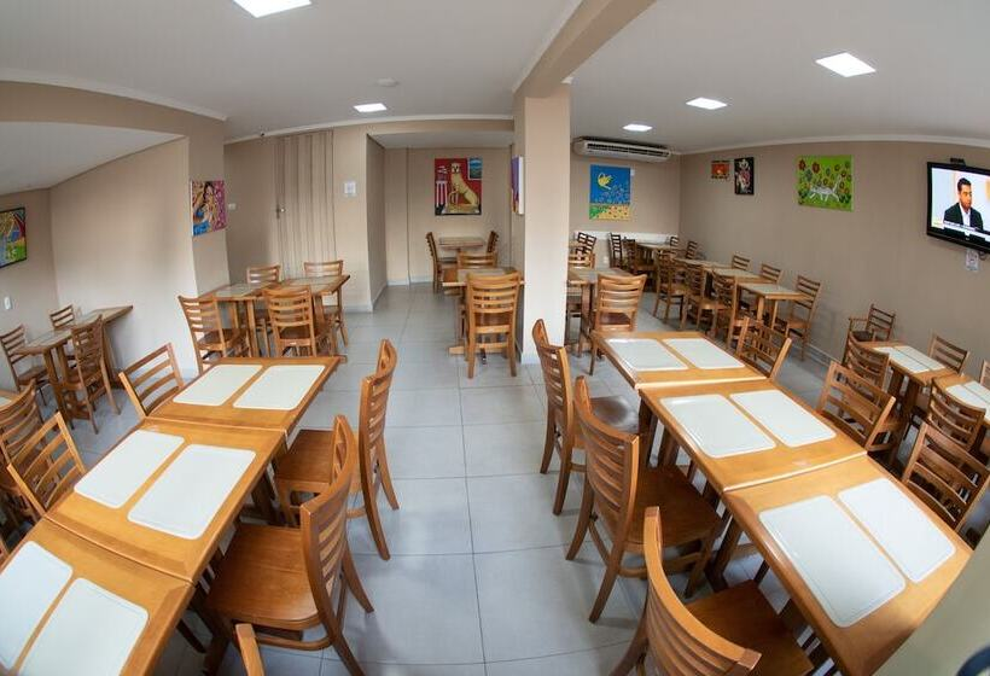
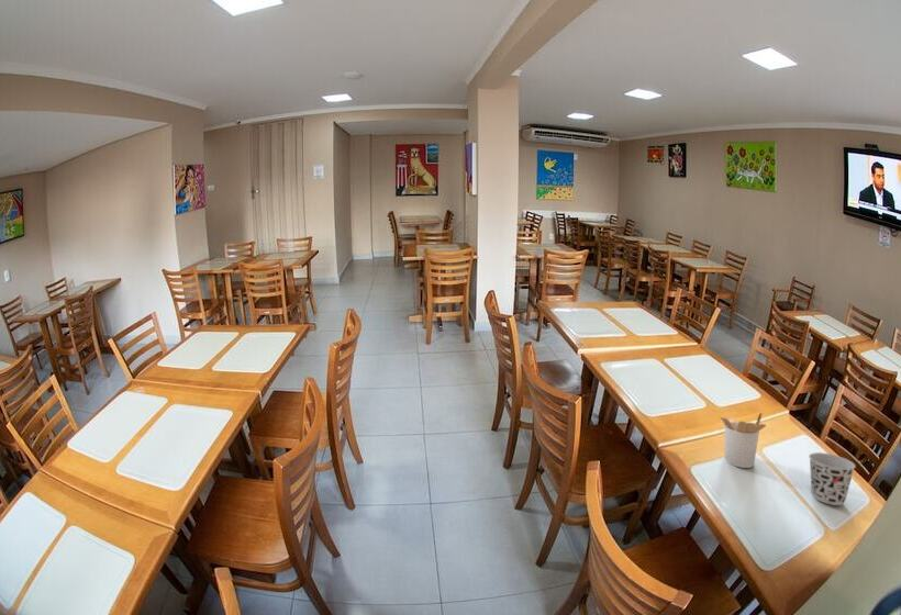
+ cup (830, 479)
+ utensil holder (744, 439)
